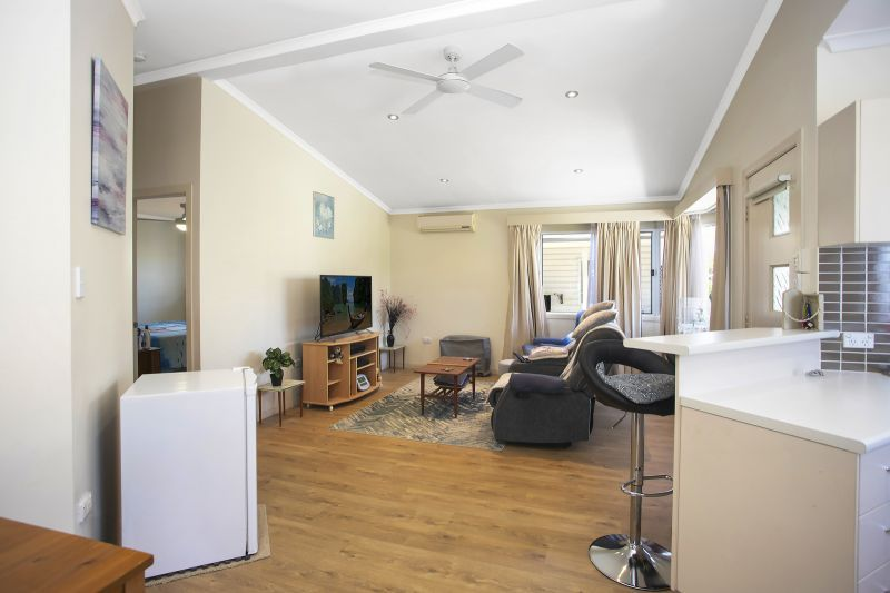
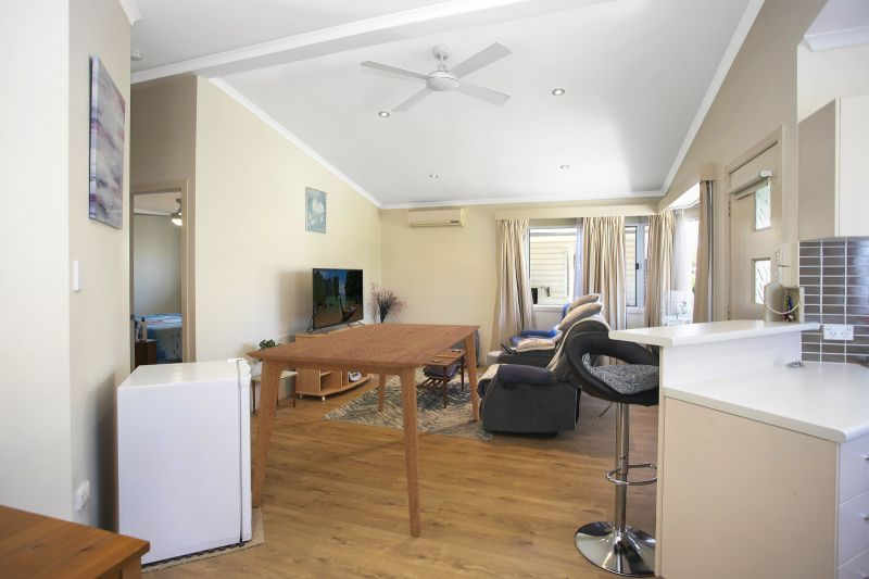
+ dining table (383, 394)
